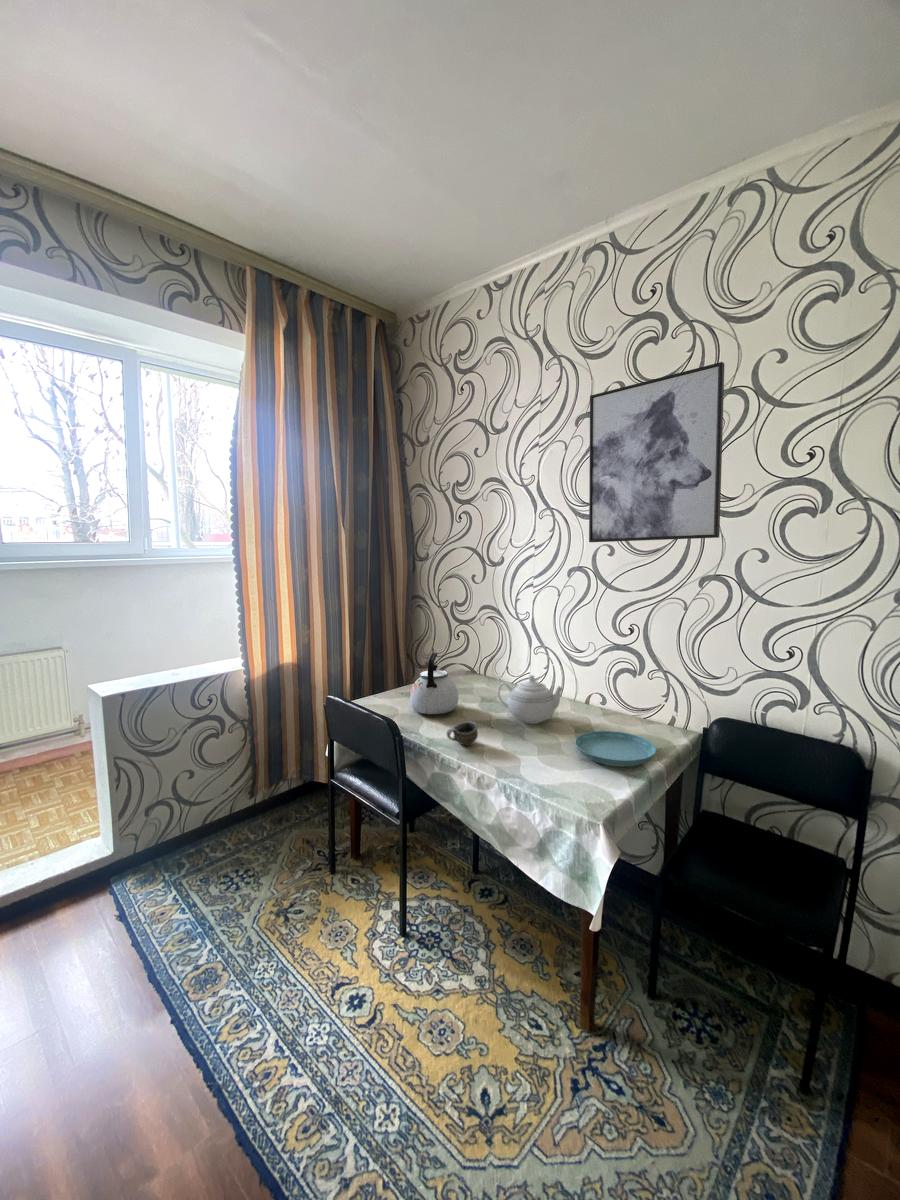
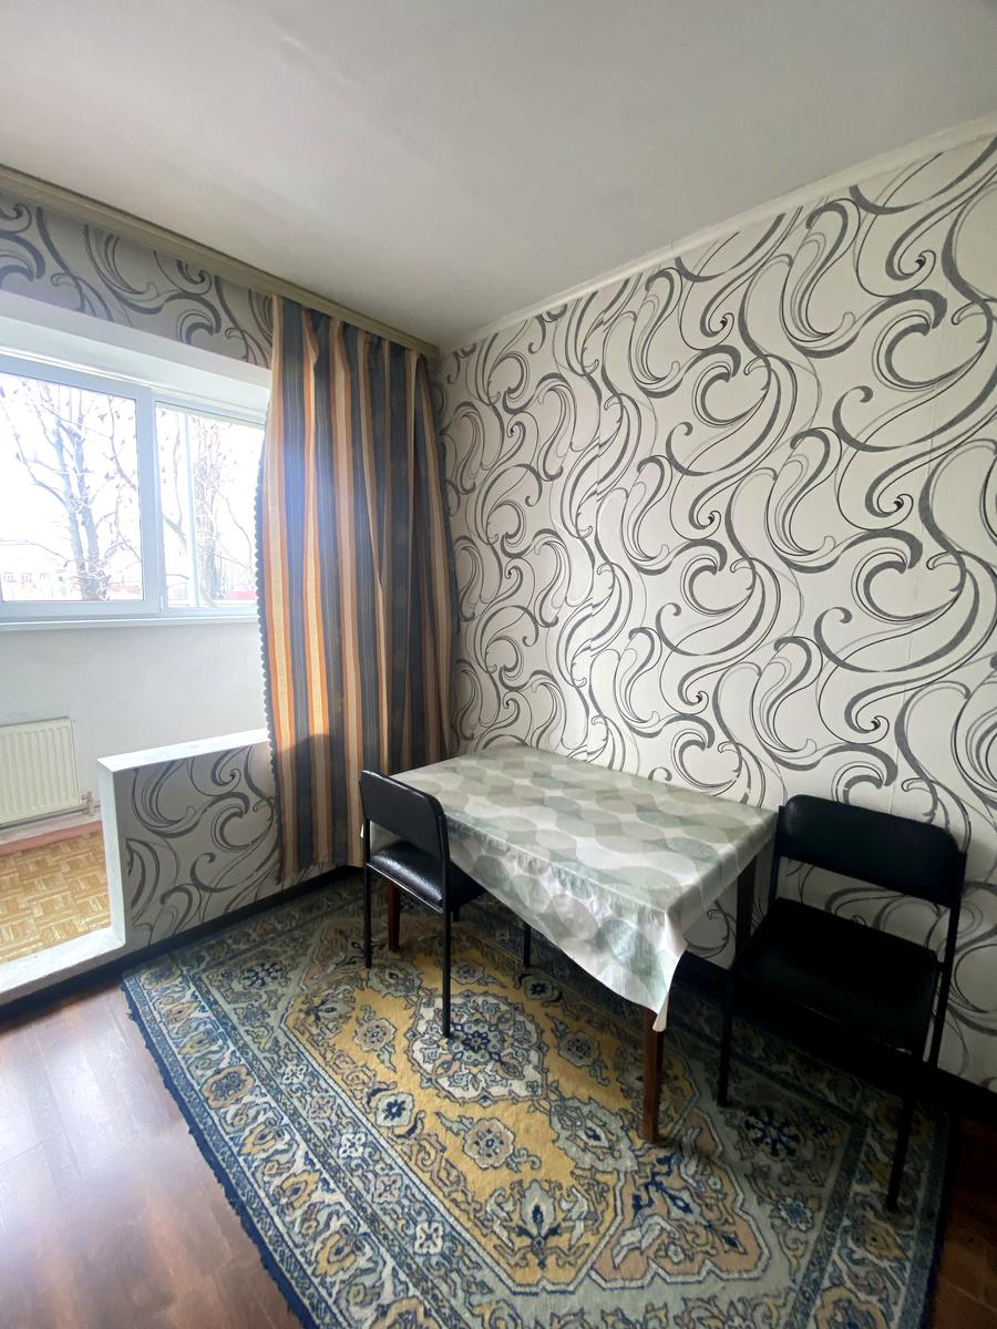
- saucer (614, 749)
- wall art (650, 461)
- kettle (433, 682)
- cup (462, 734)
- teapot (530, 697)
